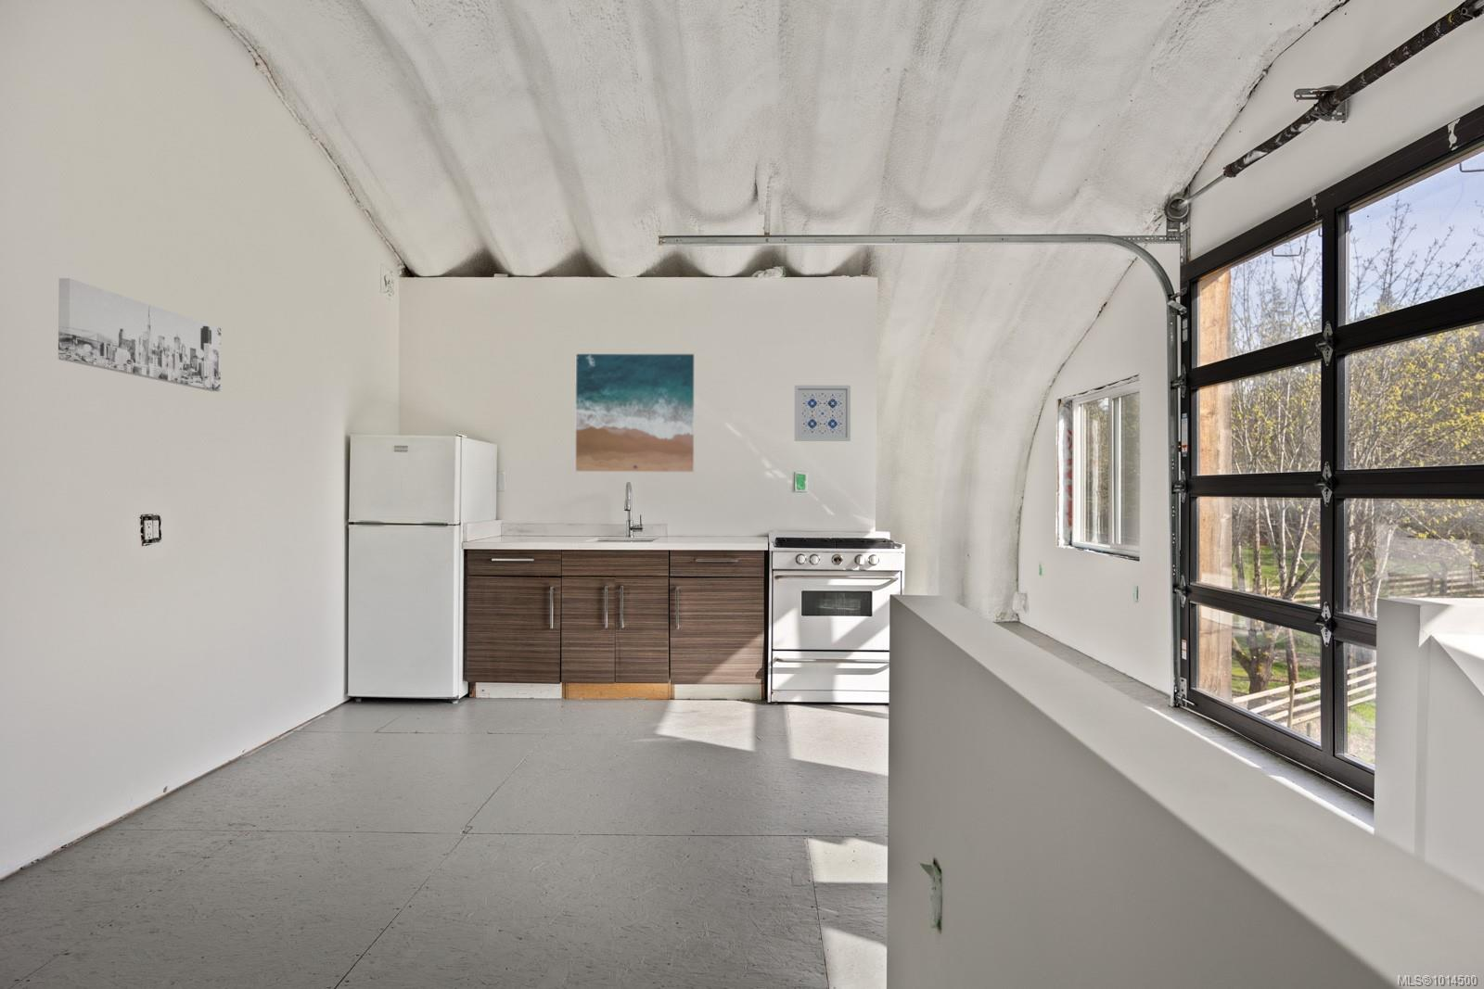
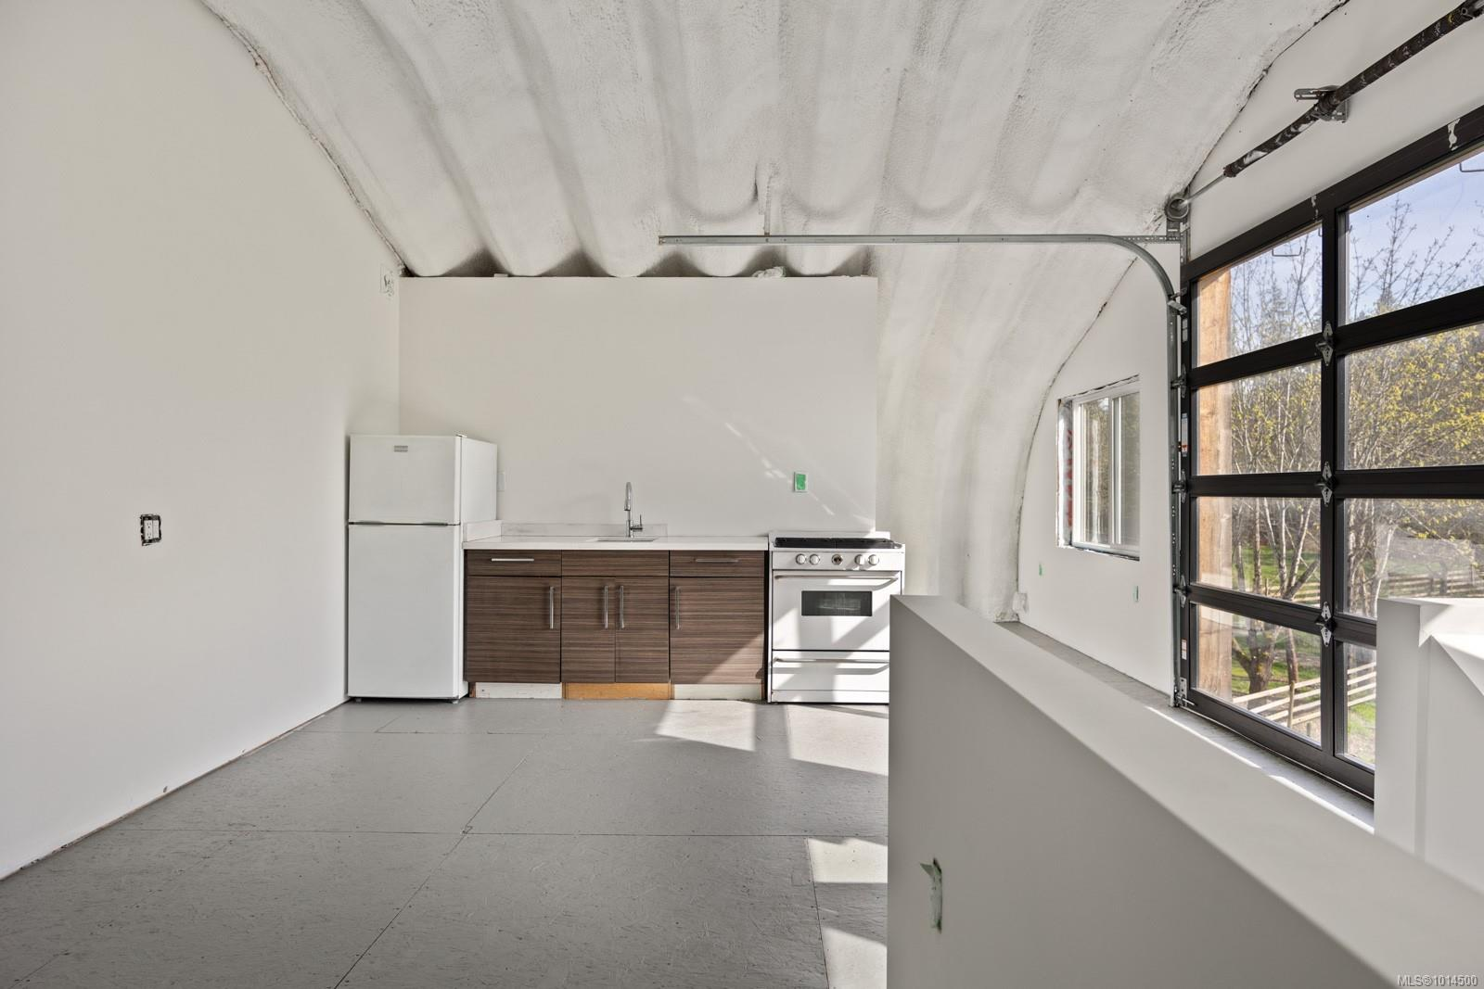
- wall art (822, 413)
- wall art (149, 341)
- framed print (635, 413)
